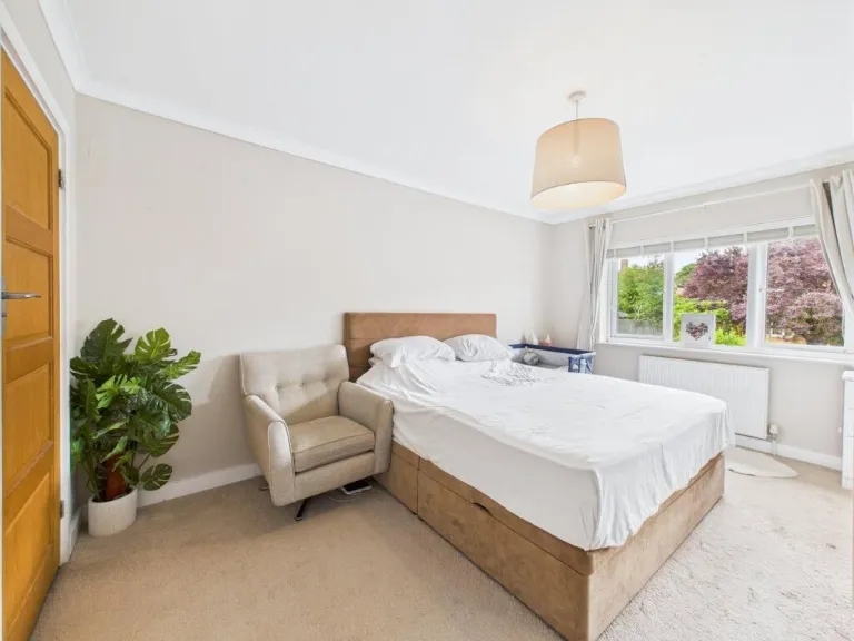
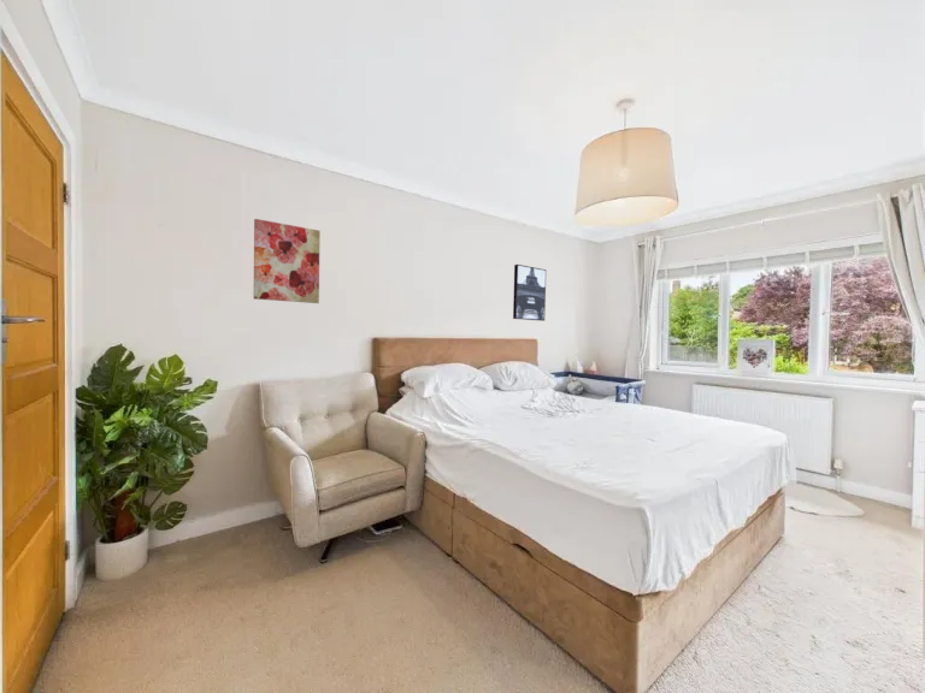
+ wall art (288, 262)
+ wall art (530, 294)
